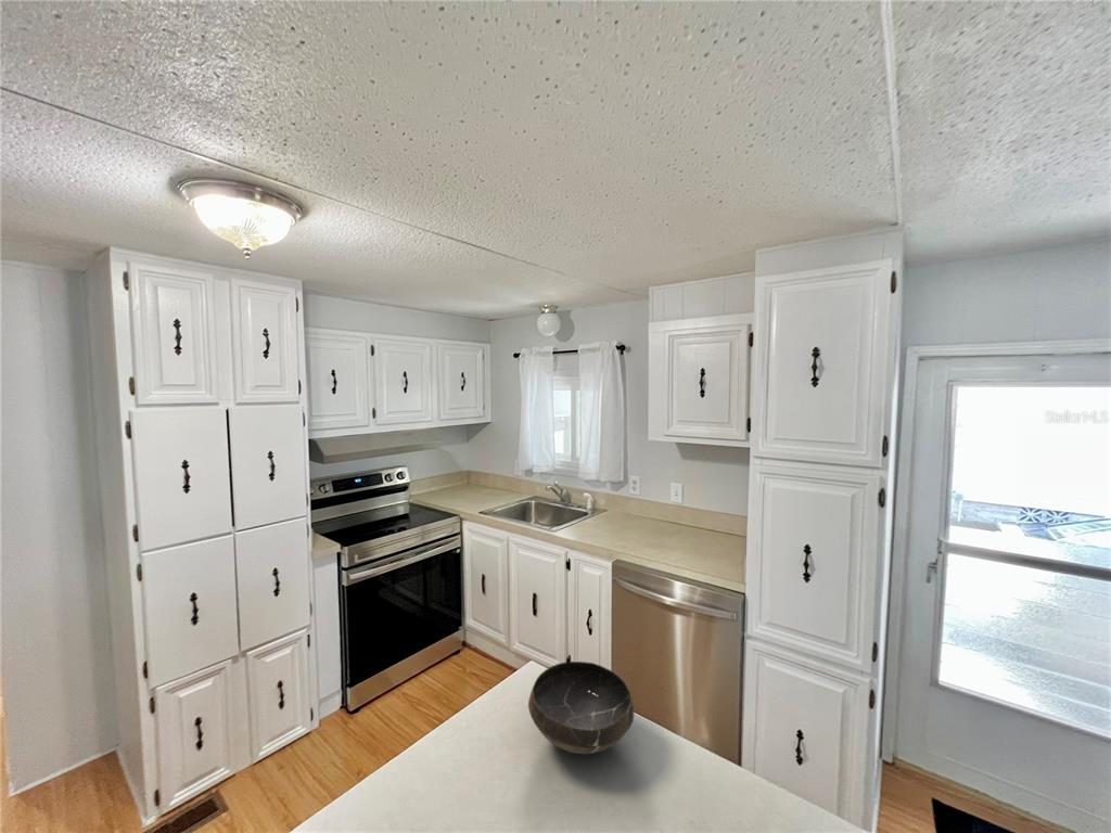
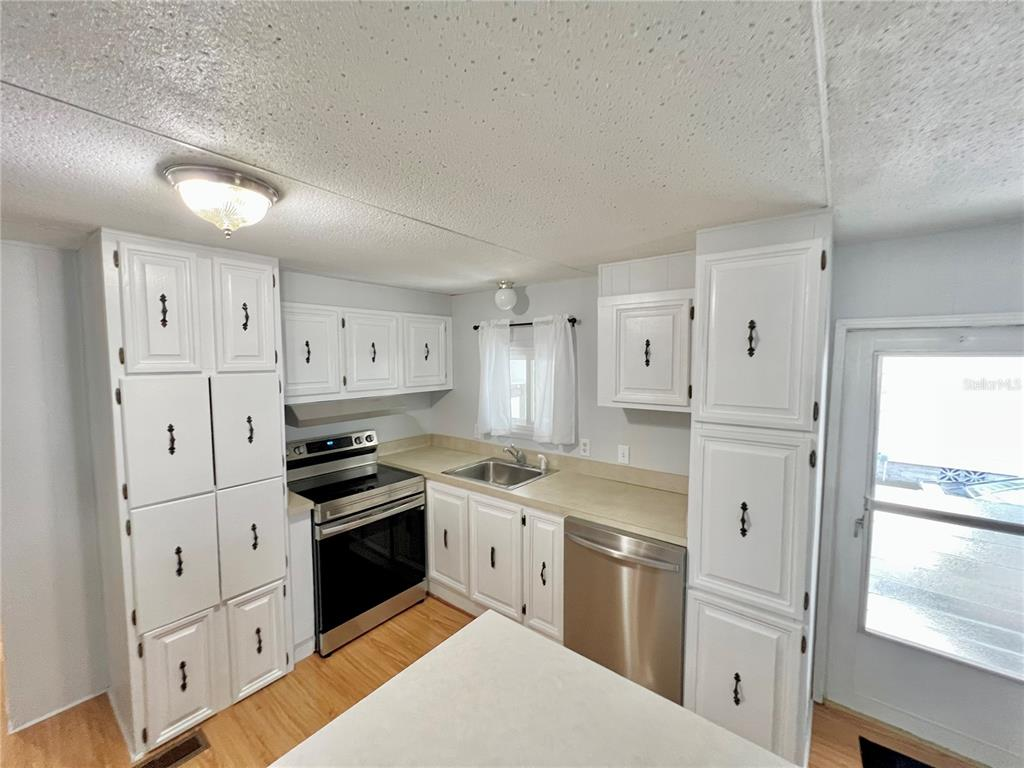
- bowl (580, 712)
